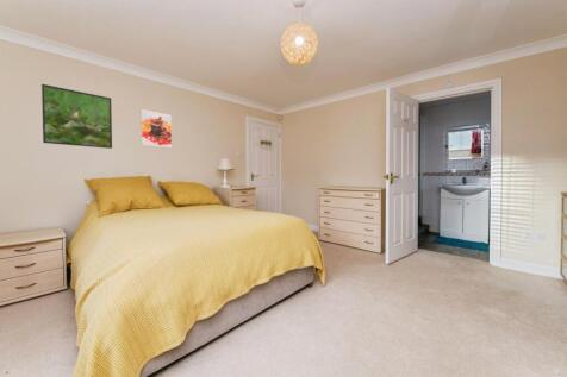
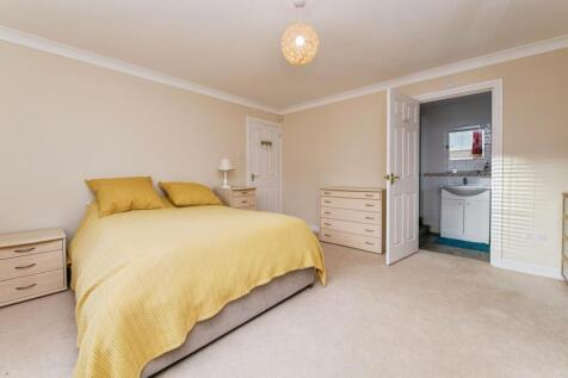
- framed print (79, 118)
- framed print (156, 128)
